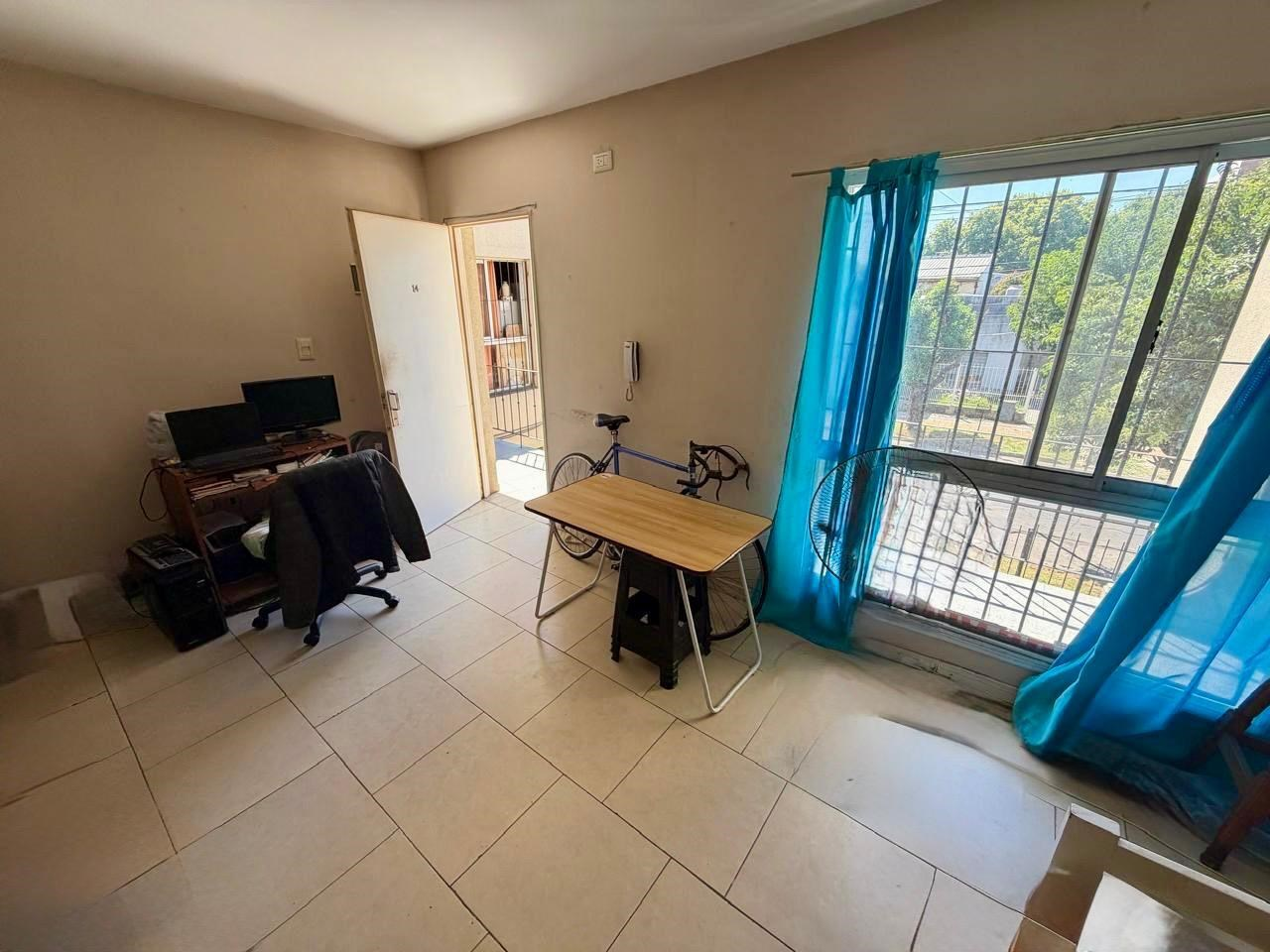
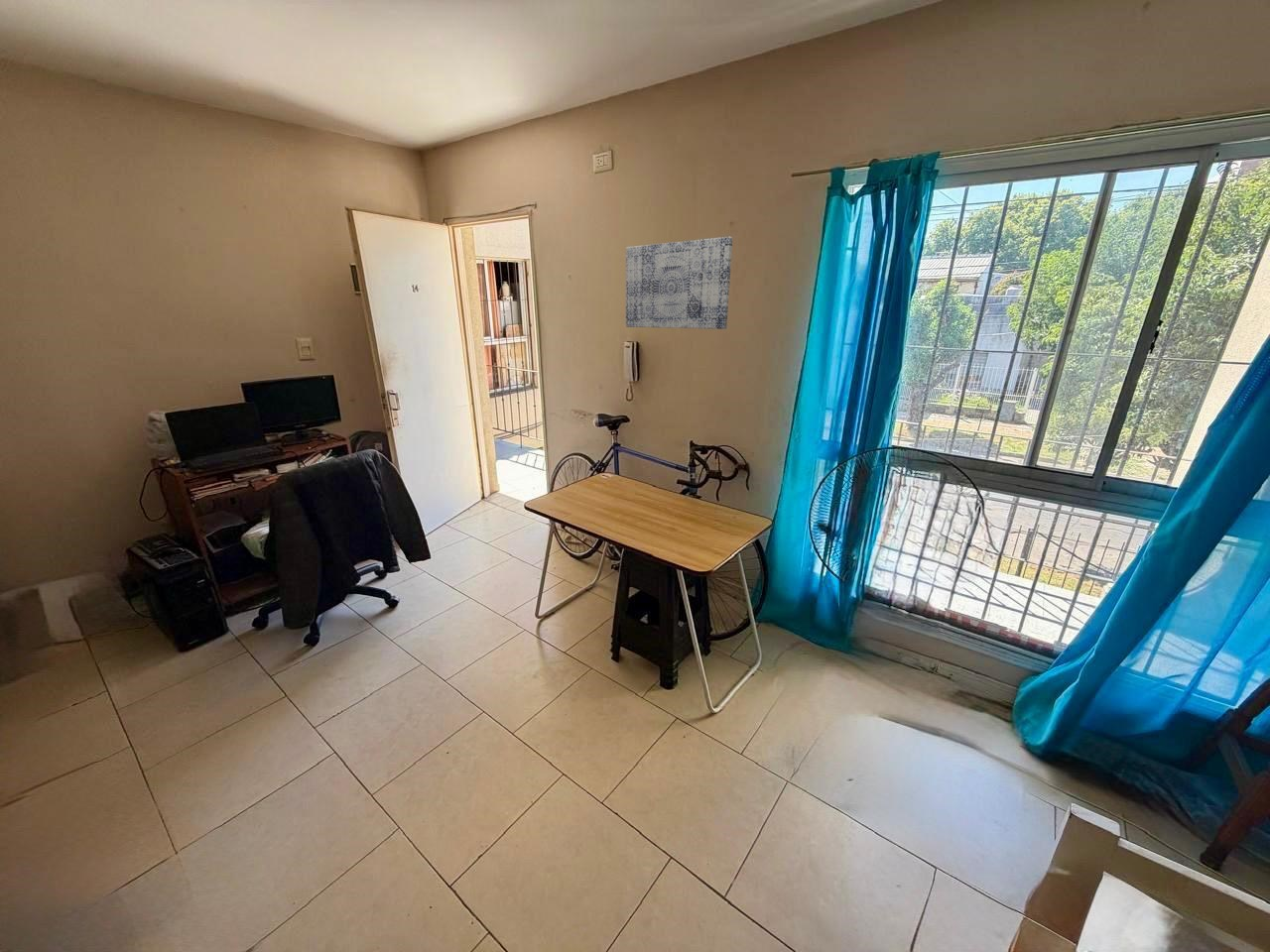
+ wall art (674, 286)
